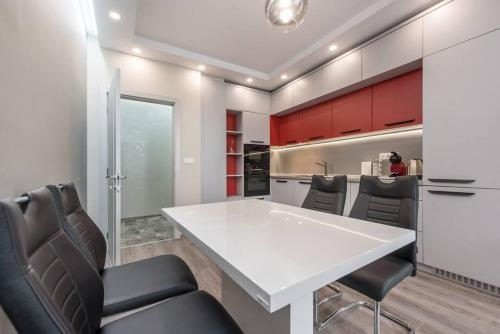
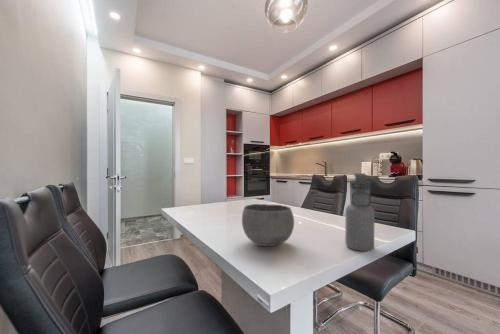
+ water bottle (359, 210)
+ bowl (267, 225)
